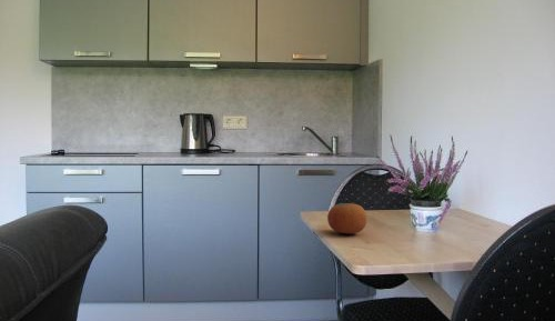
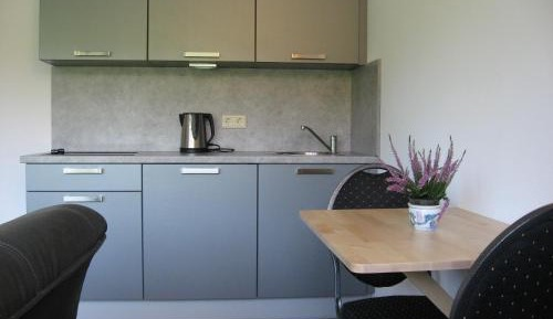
- fruit (346, 218)
